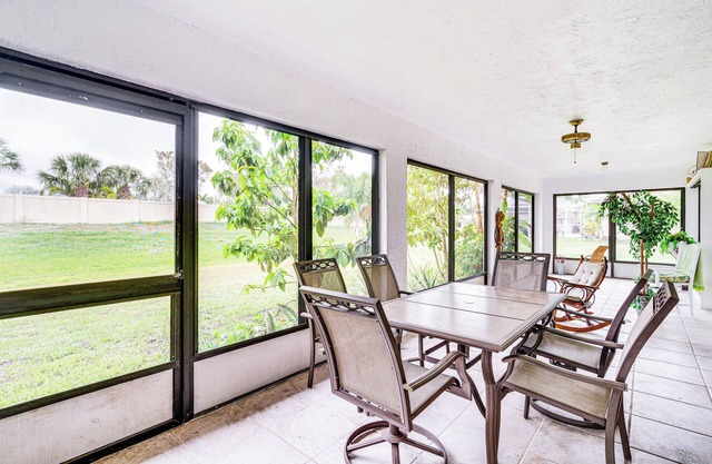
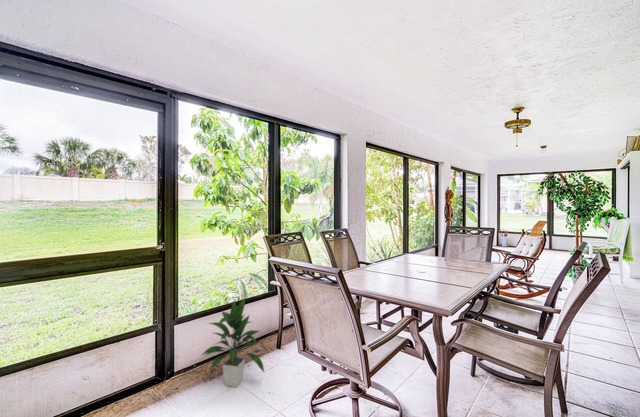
+ indoor plant (235, 343)
